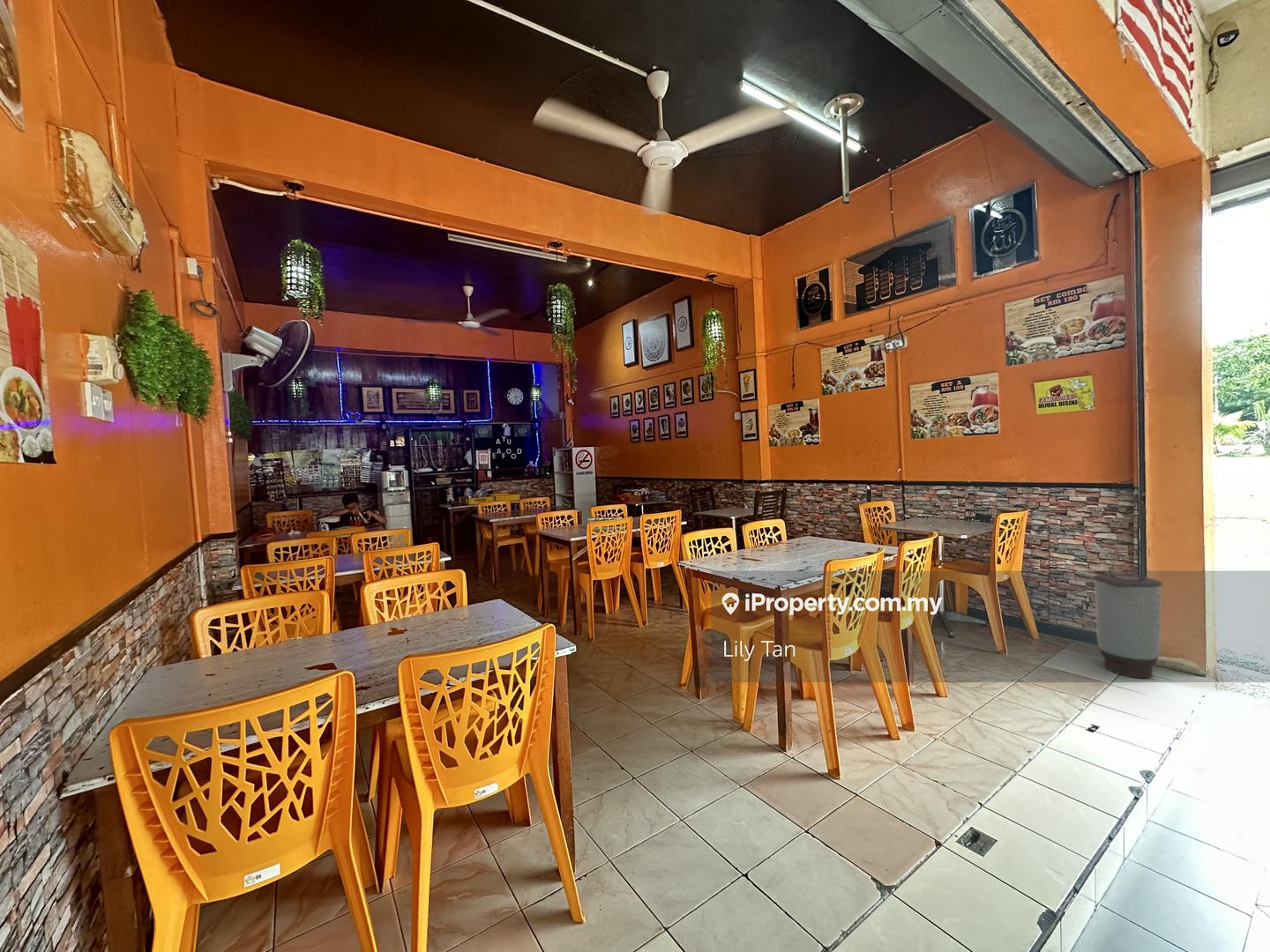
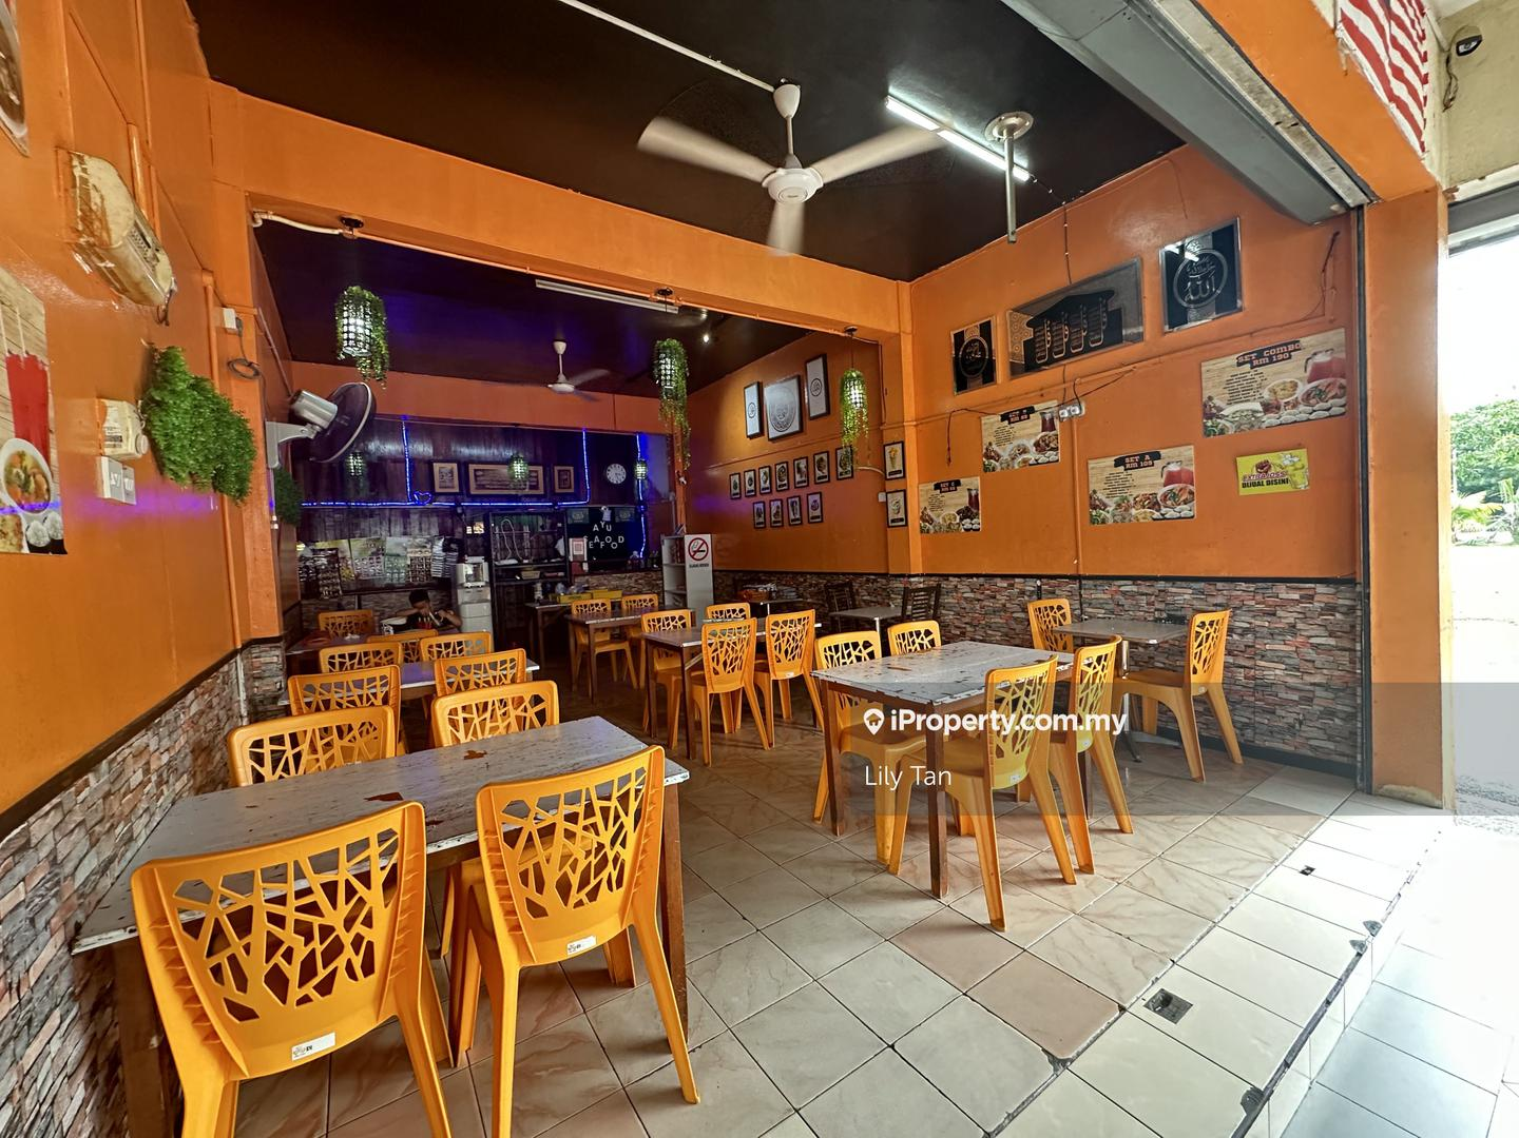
- trash can (1128, 623)
